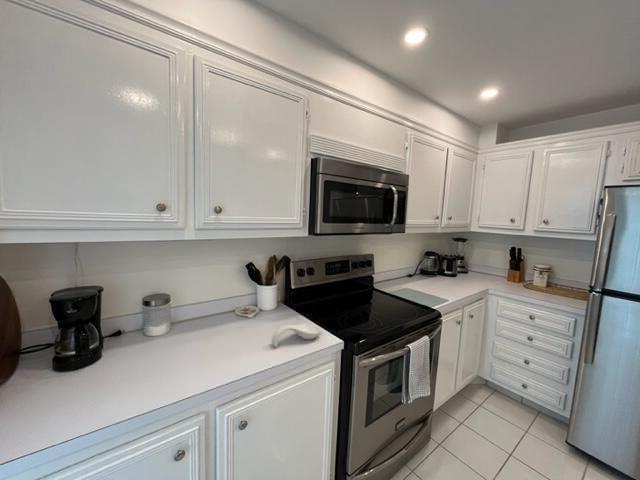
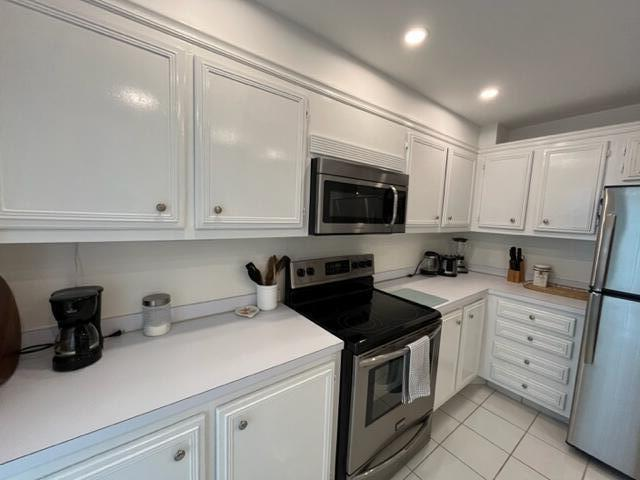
- spoon rest (297, 331)
